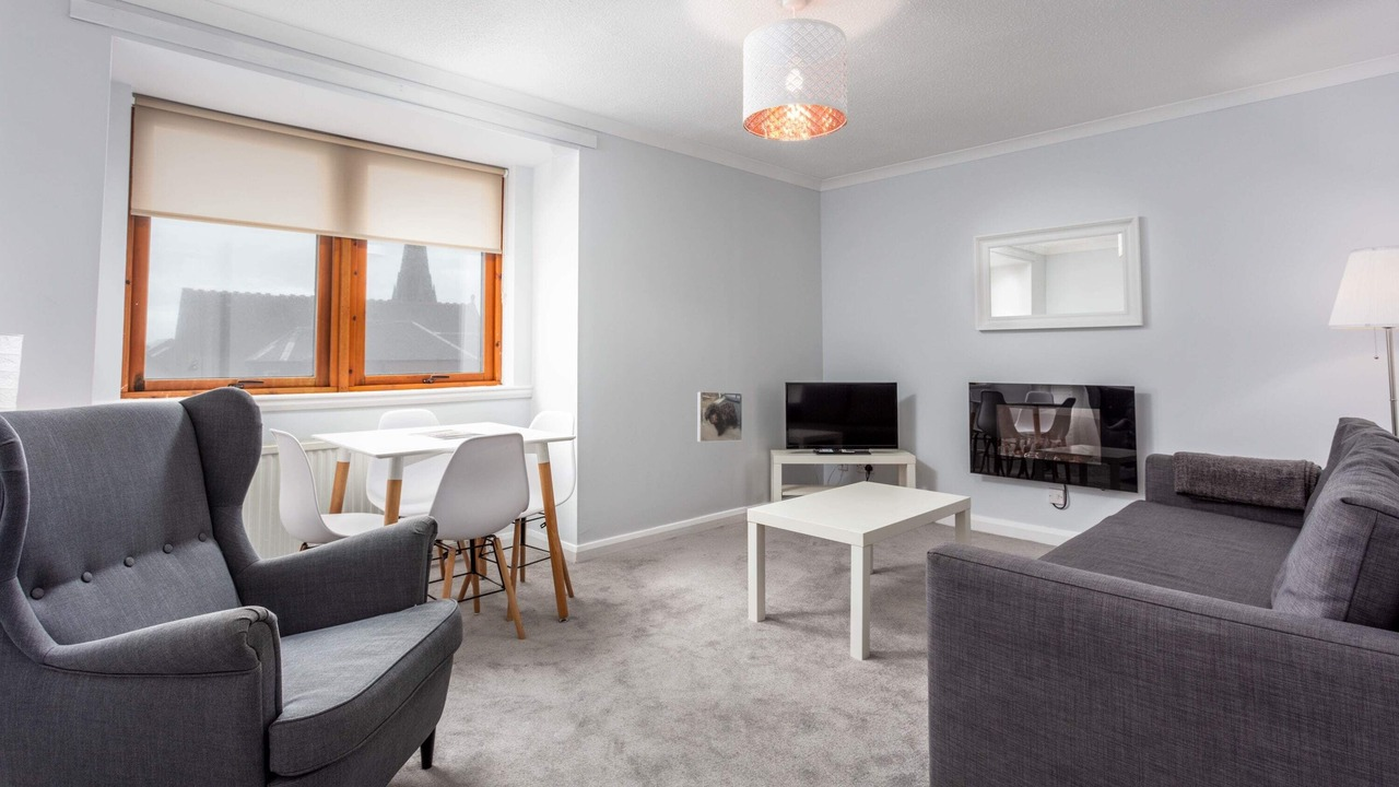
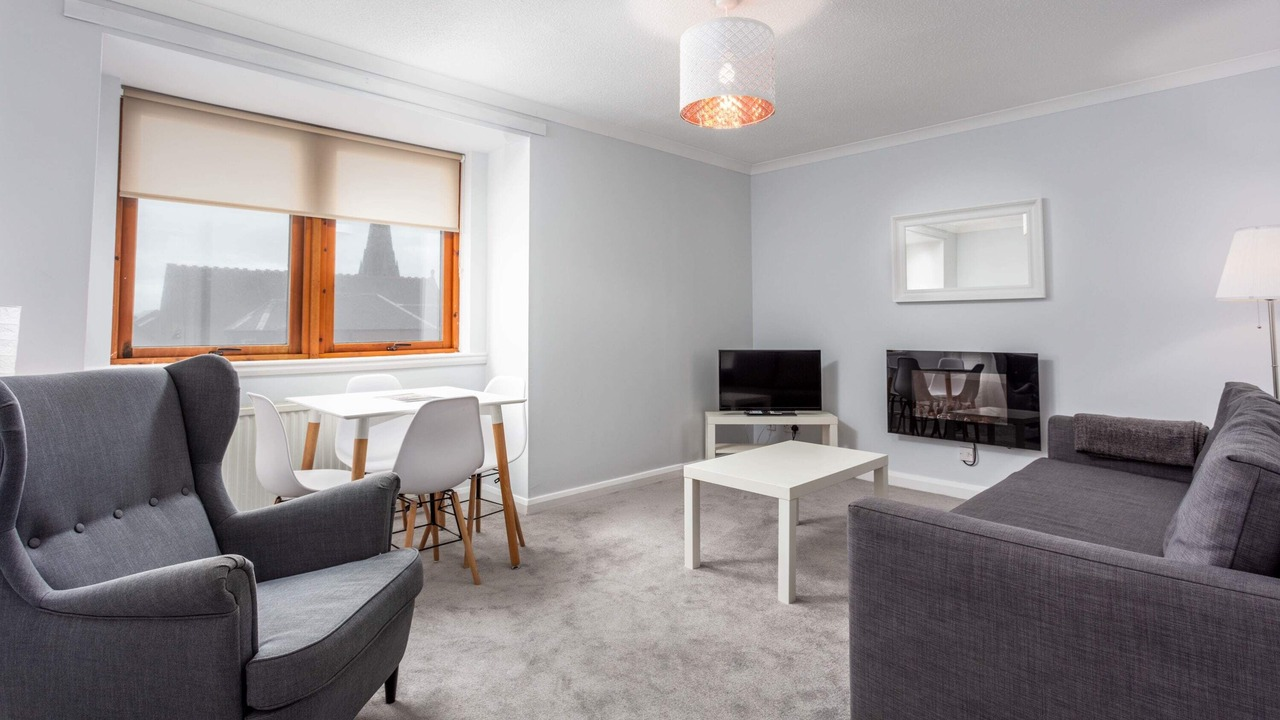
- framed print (720, 416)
